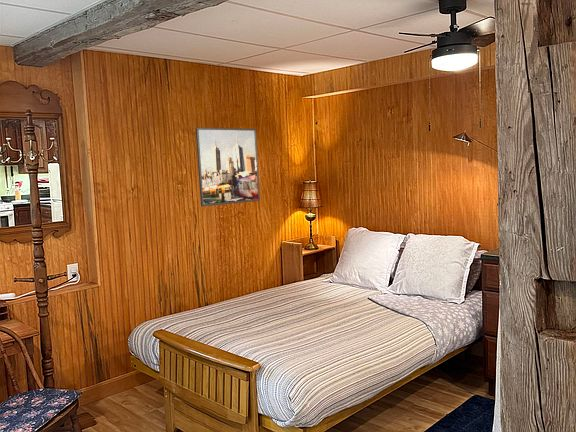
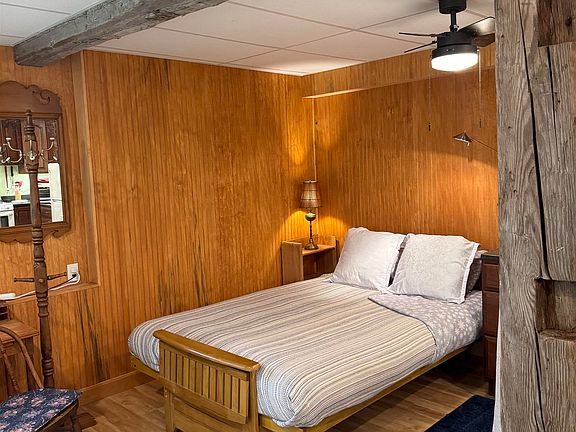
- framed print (229, 166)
